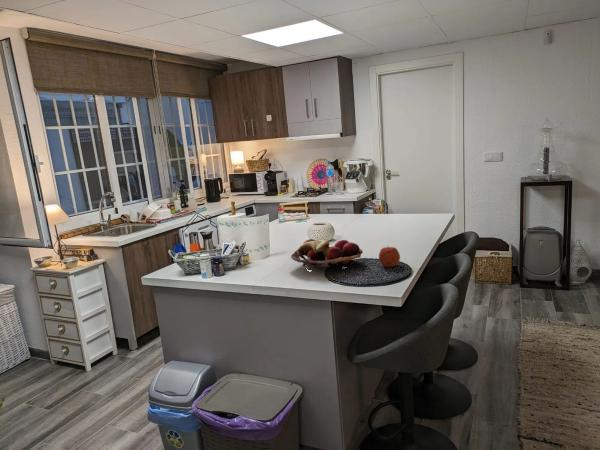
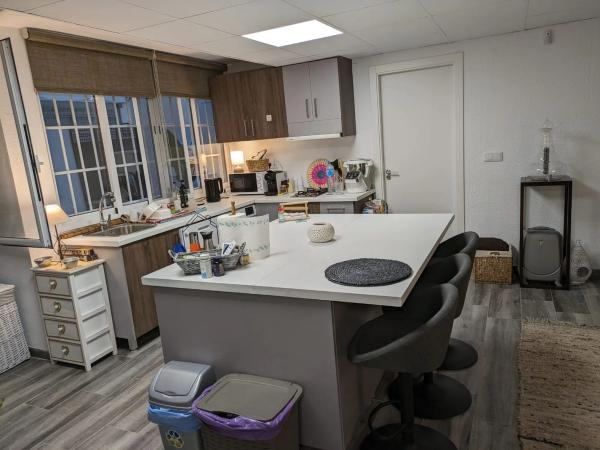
- apple (388, 255)
- fruit basket (326, 252)
